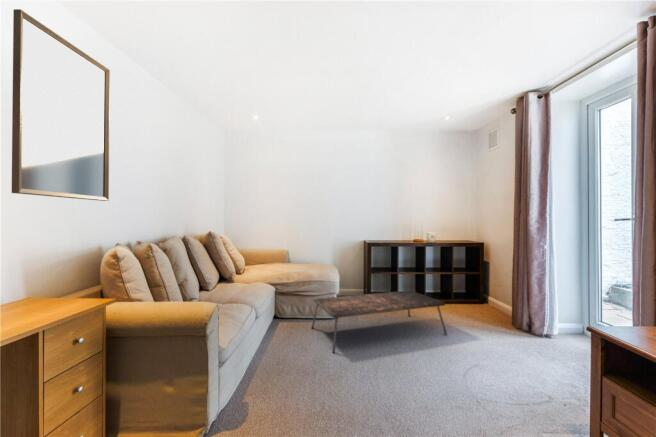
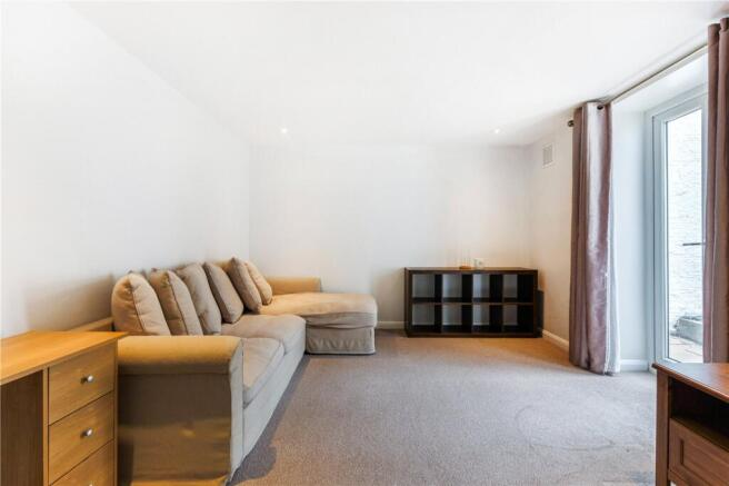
- coffee table (377, 312)
- home mirror (68, 121)
